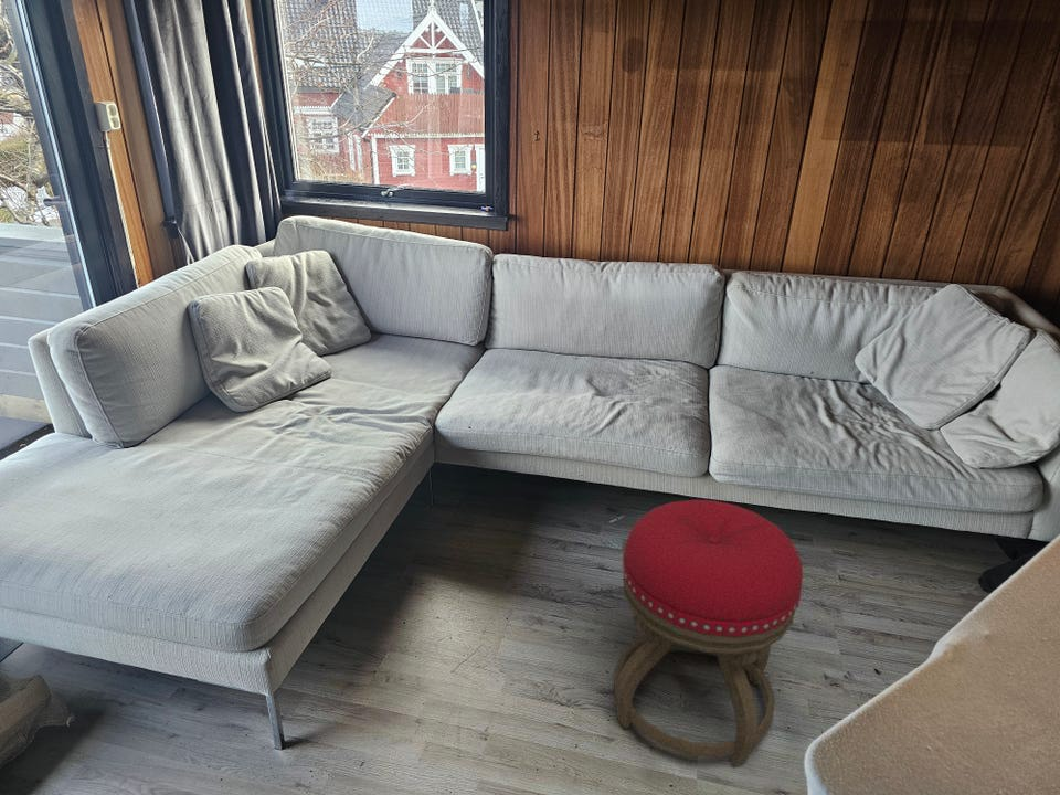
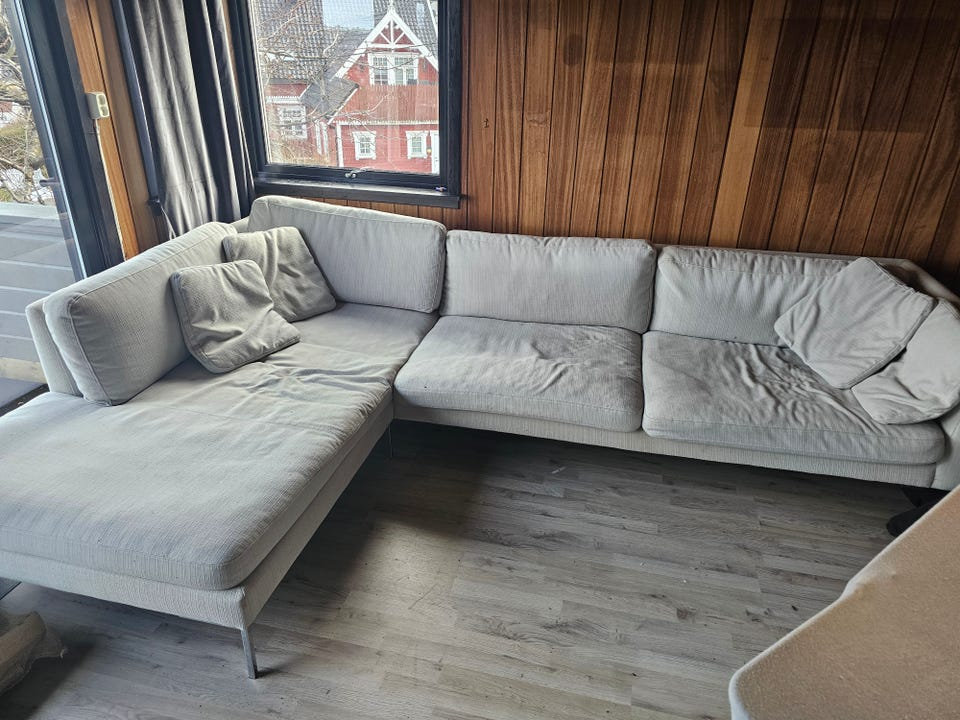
- stool (702, 622)
